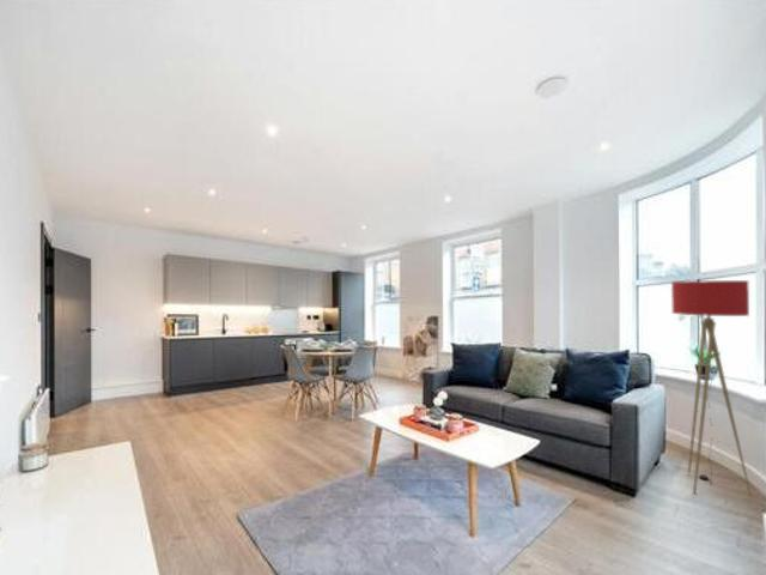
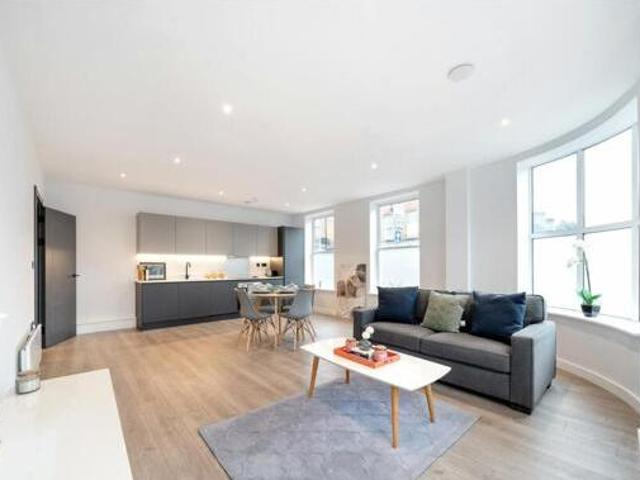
- floor lamp (707, 383)
